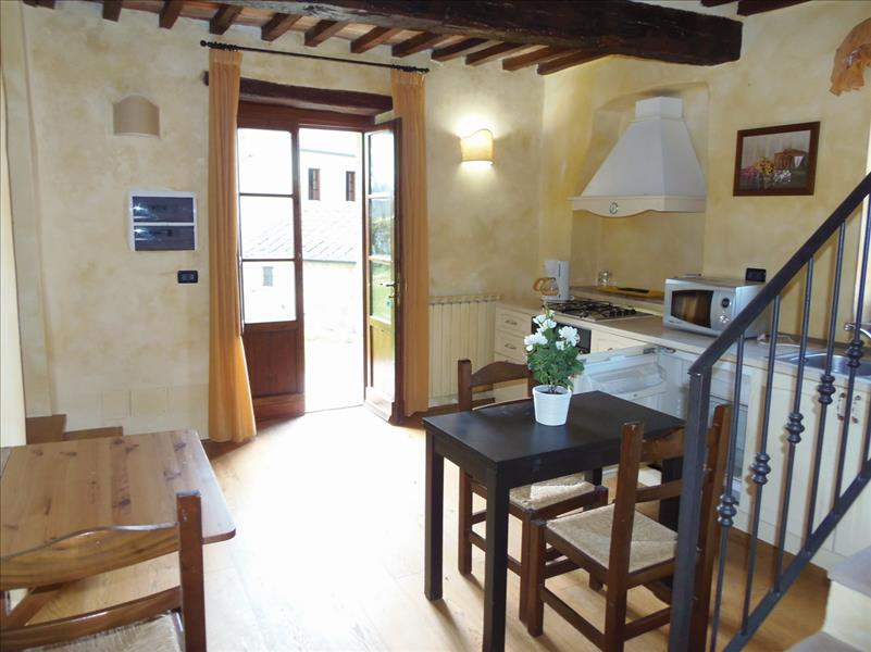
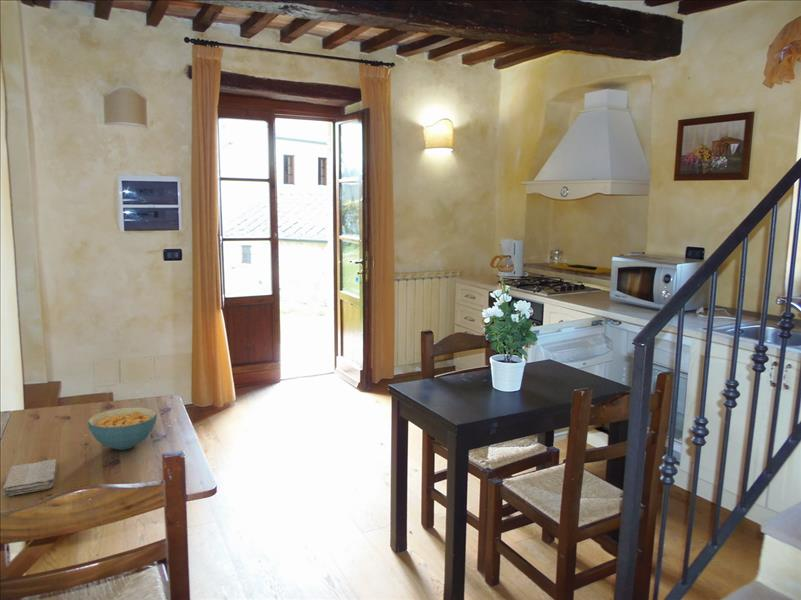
+ cereal bowl (123, 431)
+ washcloth (31, 475)
